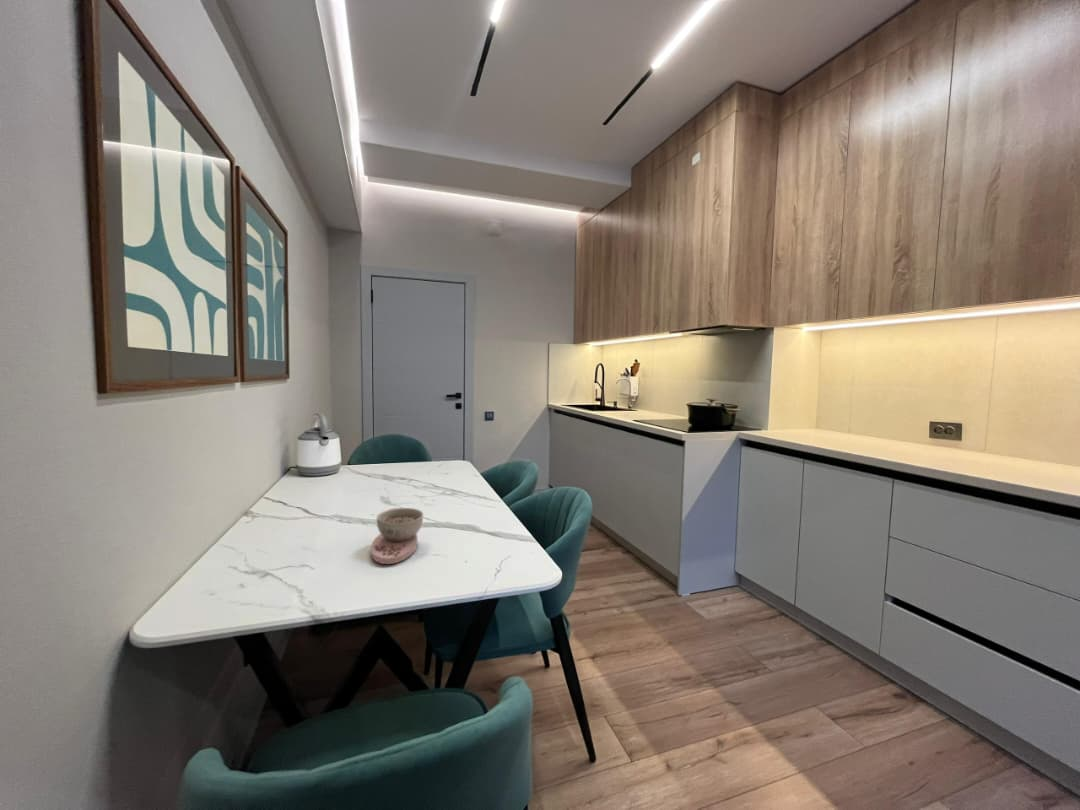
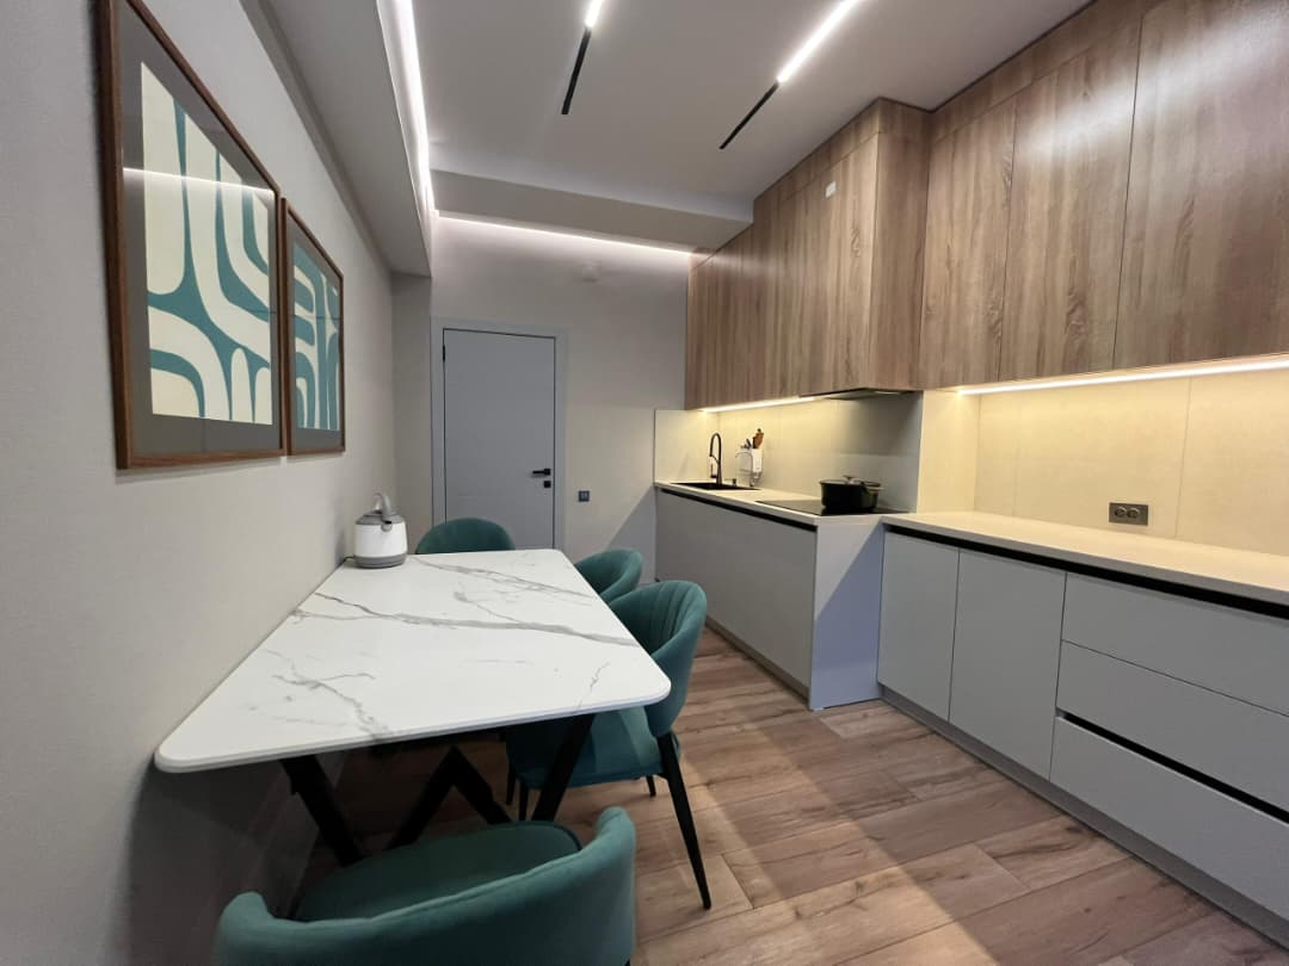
- bowl (397, 532)
